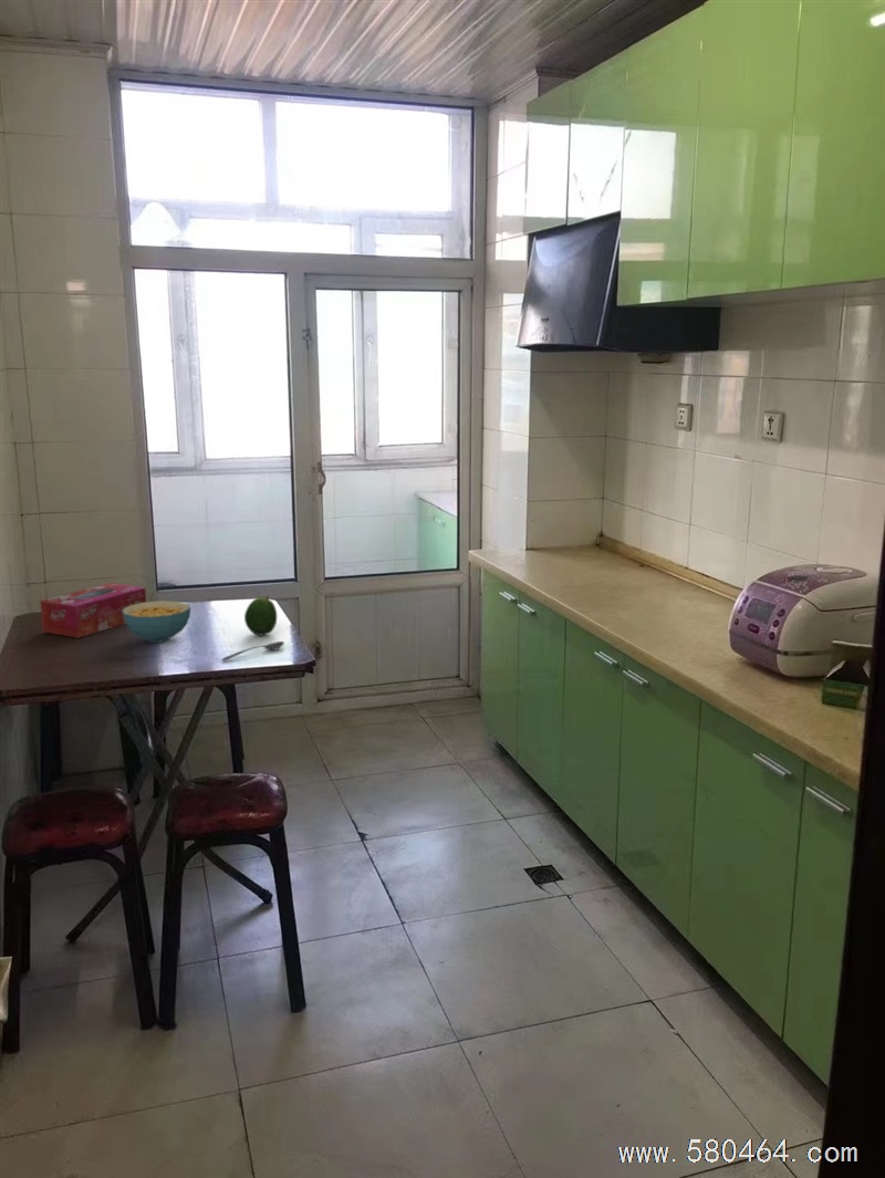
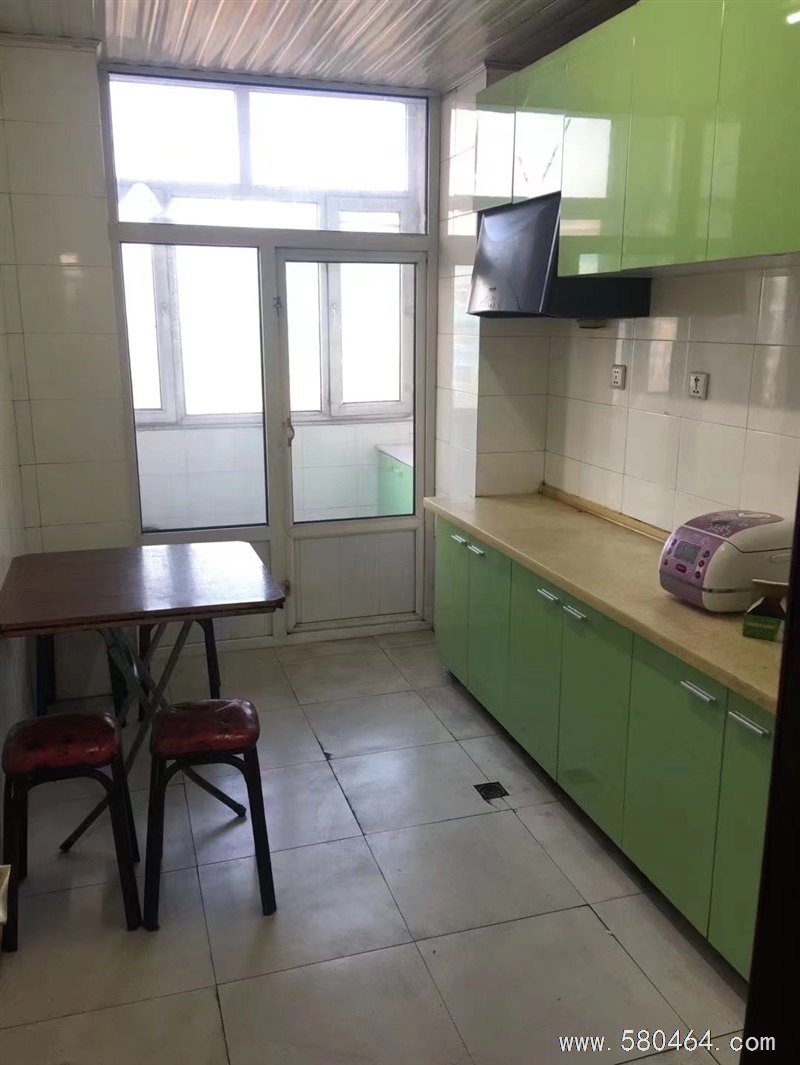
- fruit (260, 615)
- soupspoon (251, 648)
- tissue box (95, 608)
- cereal bowl (157, 624)
